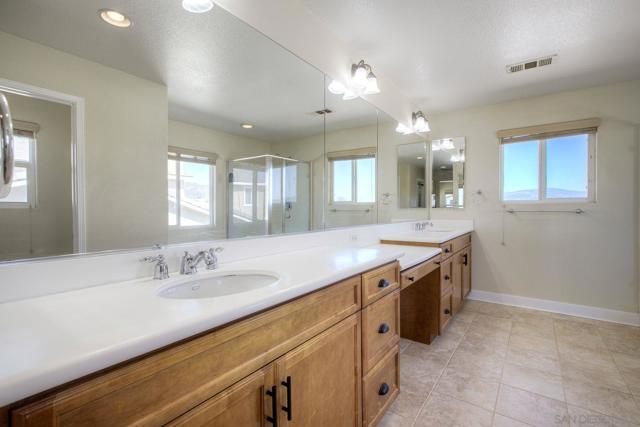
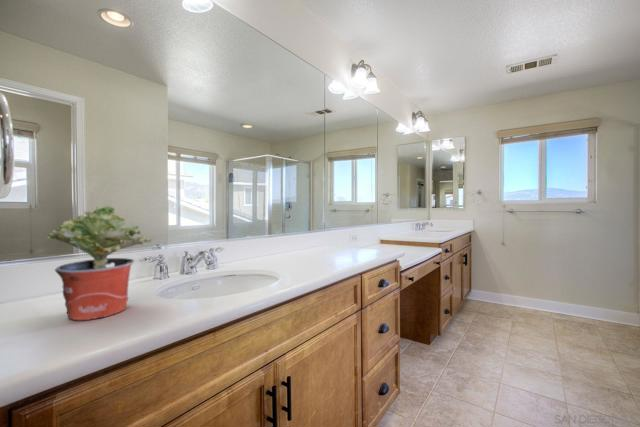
+ potted plant (105, 258)
